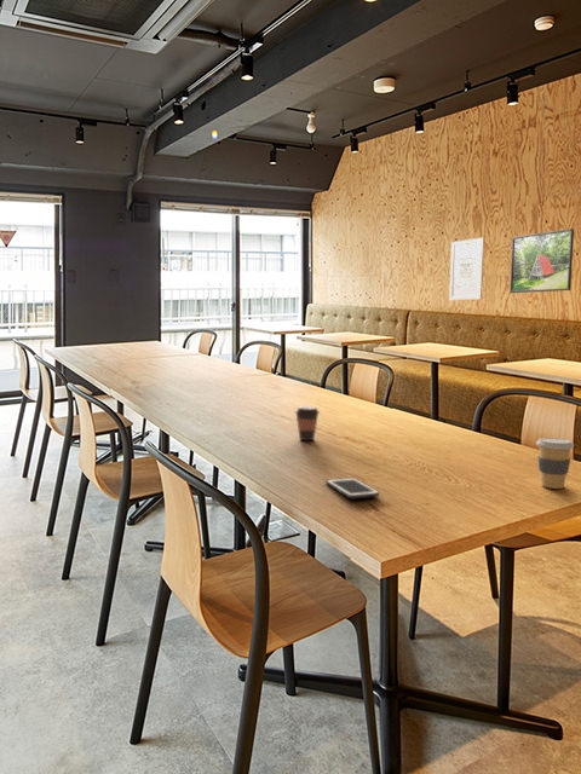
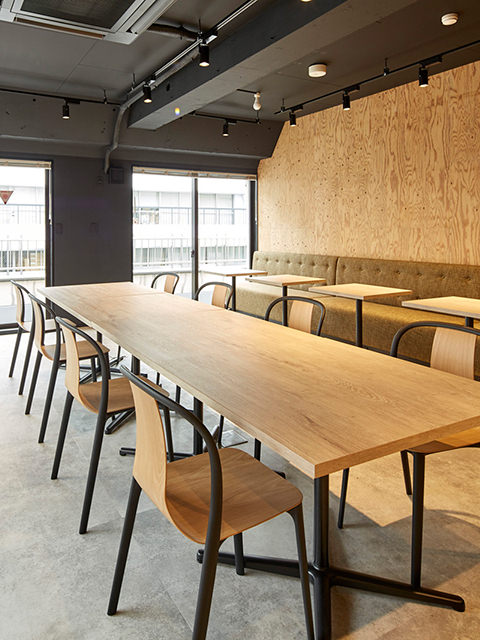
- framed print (540, 262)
- coffee cup (553, 463)
- coffee cup (306, 423)
- cell phone (351, 487)
- wall art (466, 270)
